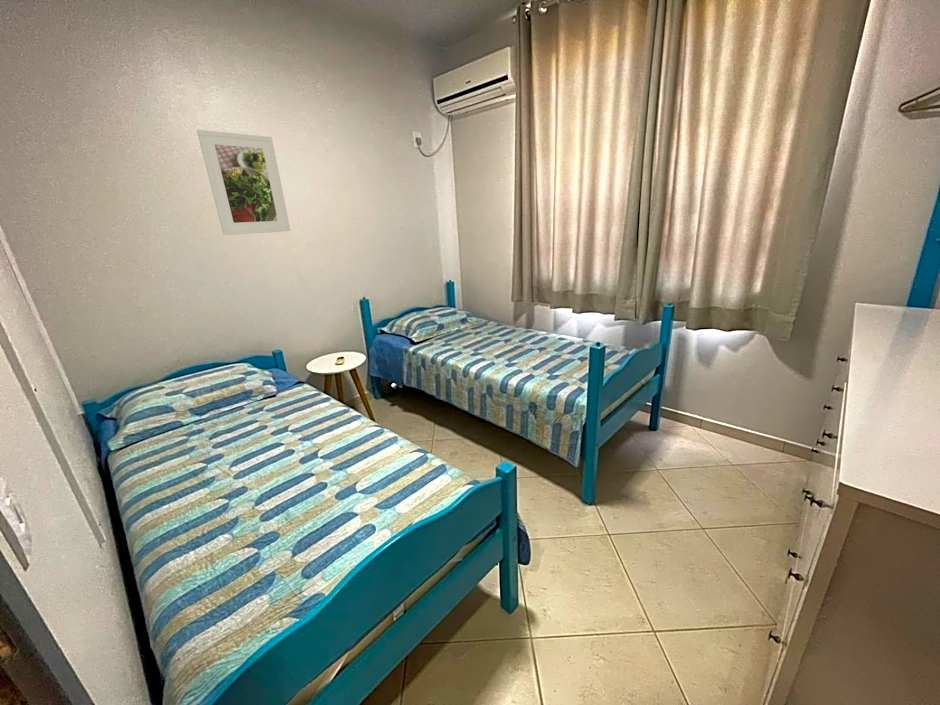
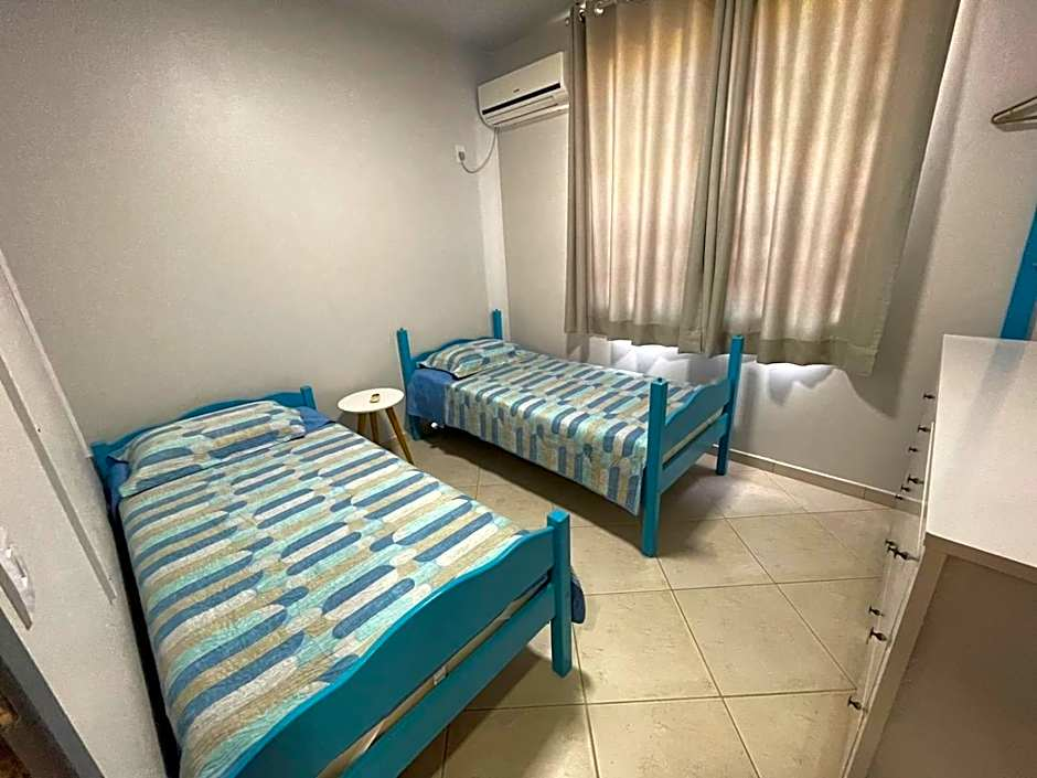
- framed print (247, 185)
